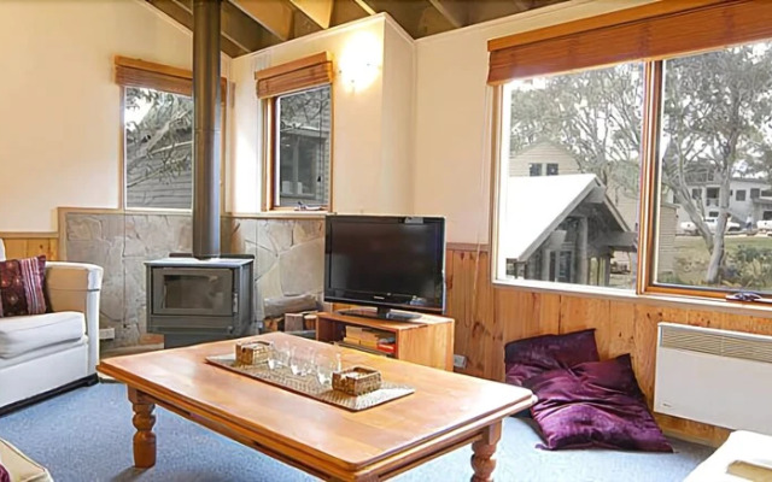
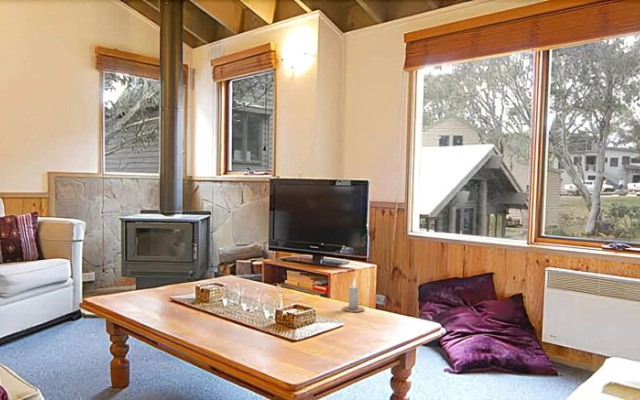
+ candle (353, 293)
